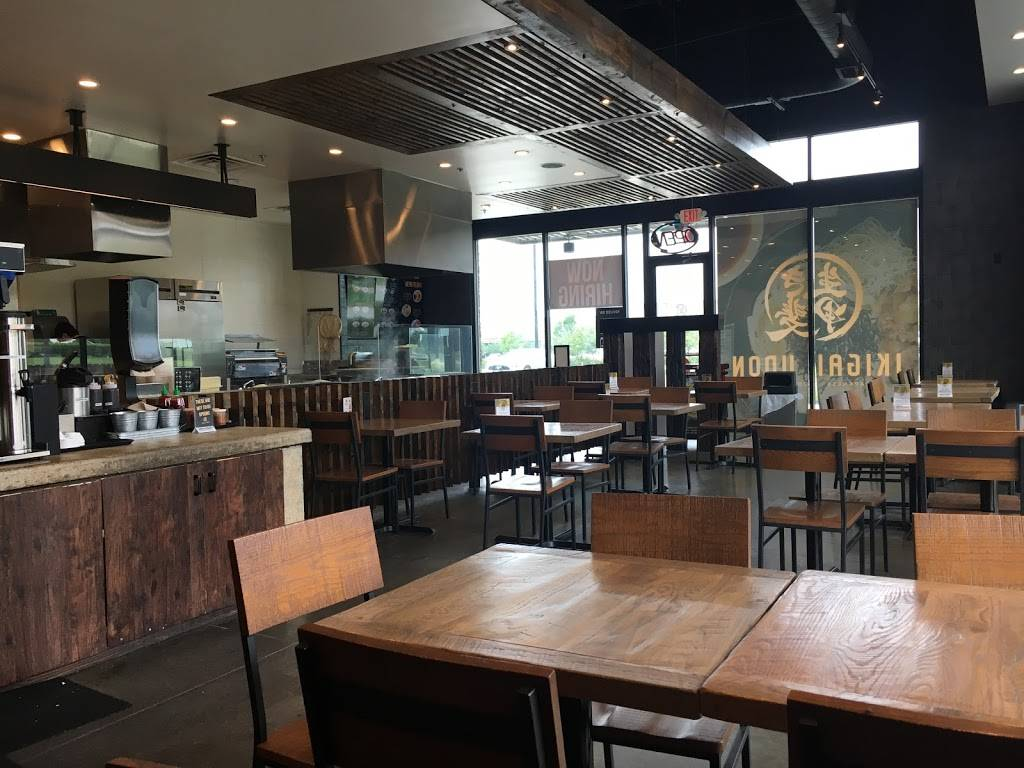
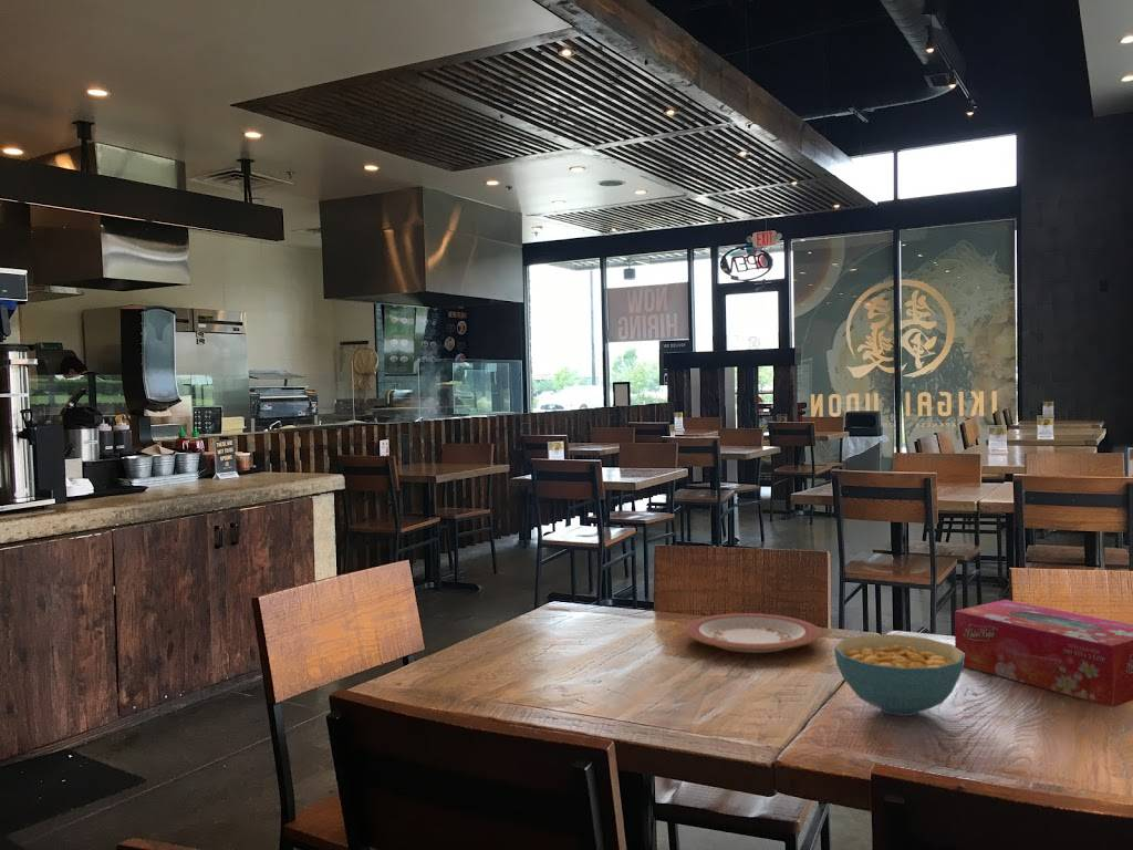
+ plate (751, 634)
+ cereal bowl (898, 680)
+ tissue box (1053, 647)
